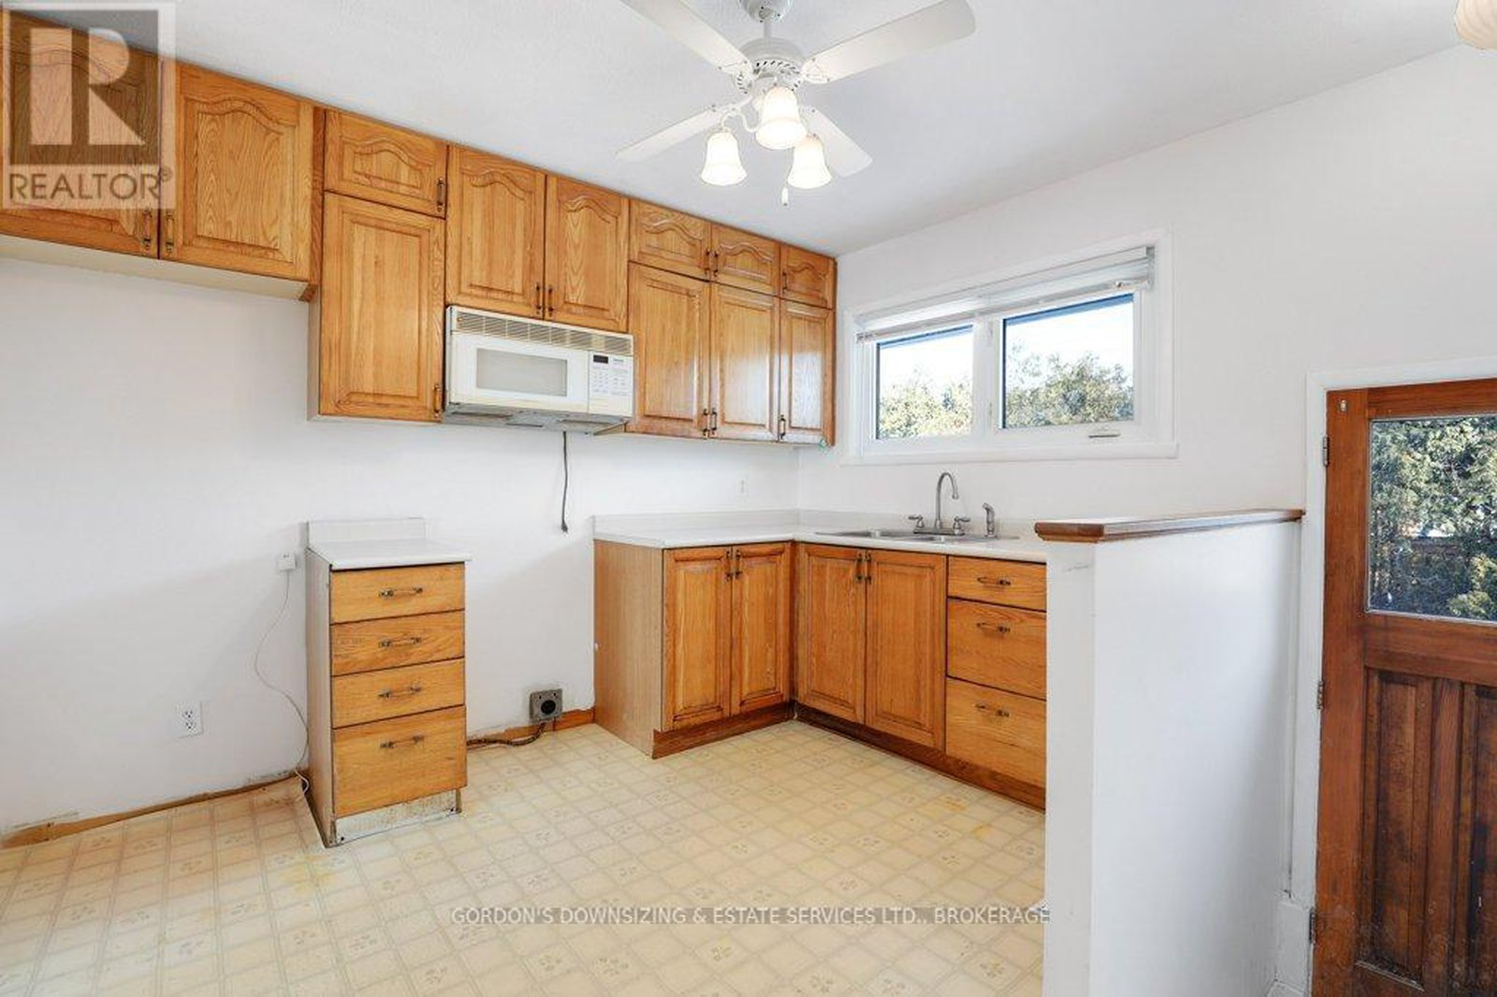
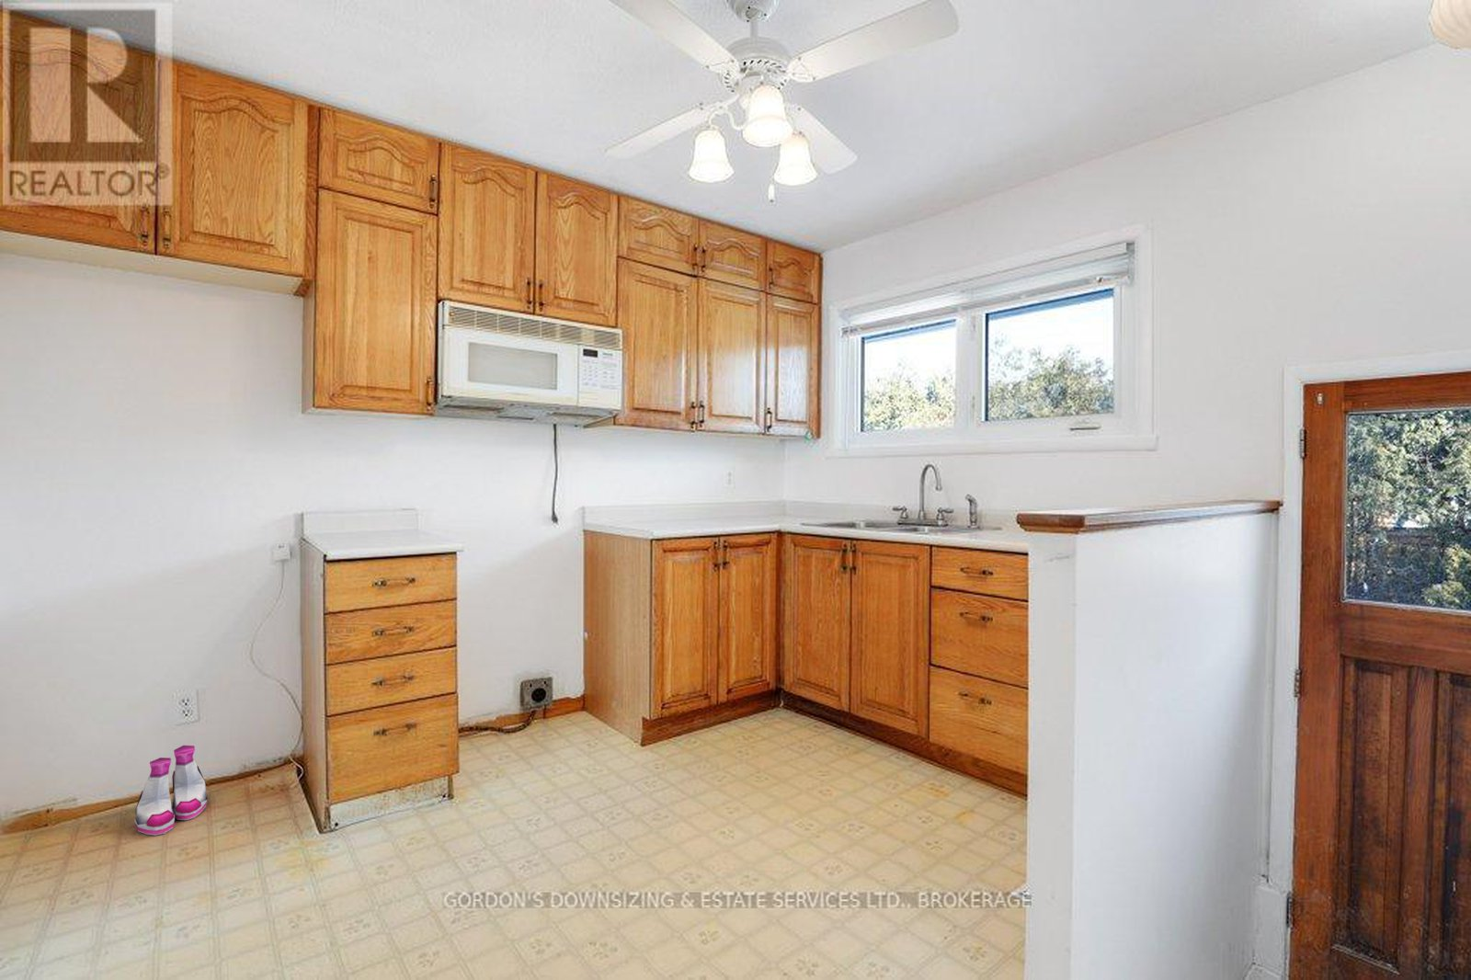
+ boots (173, 783)
